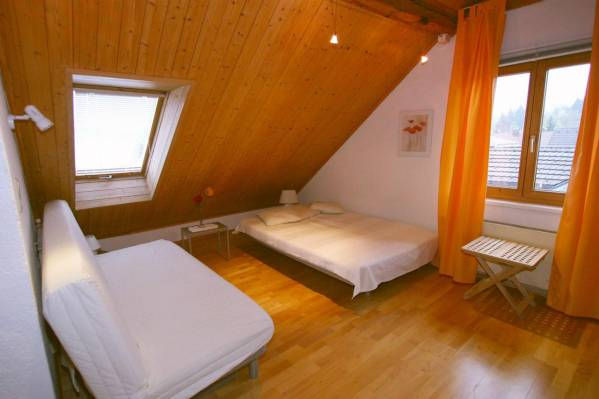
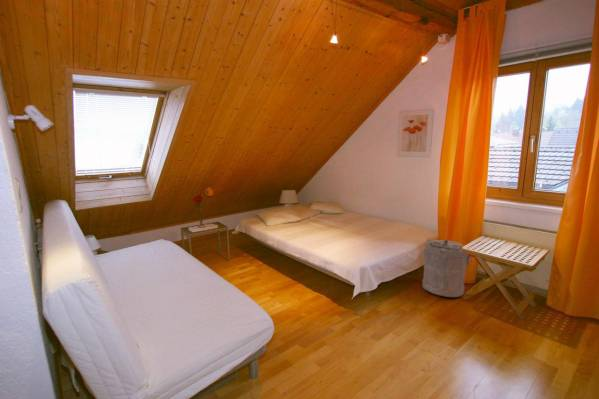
+ laundry hamper (443, 264)
